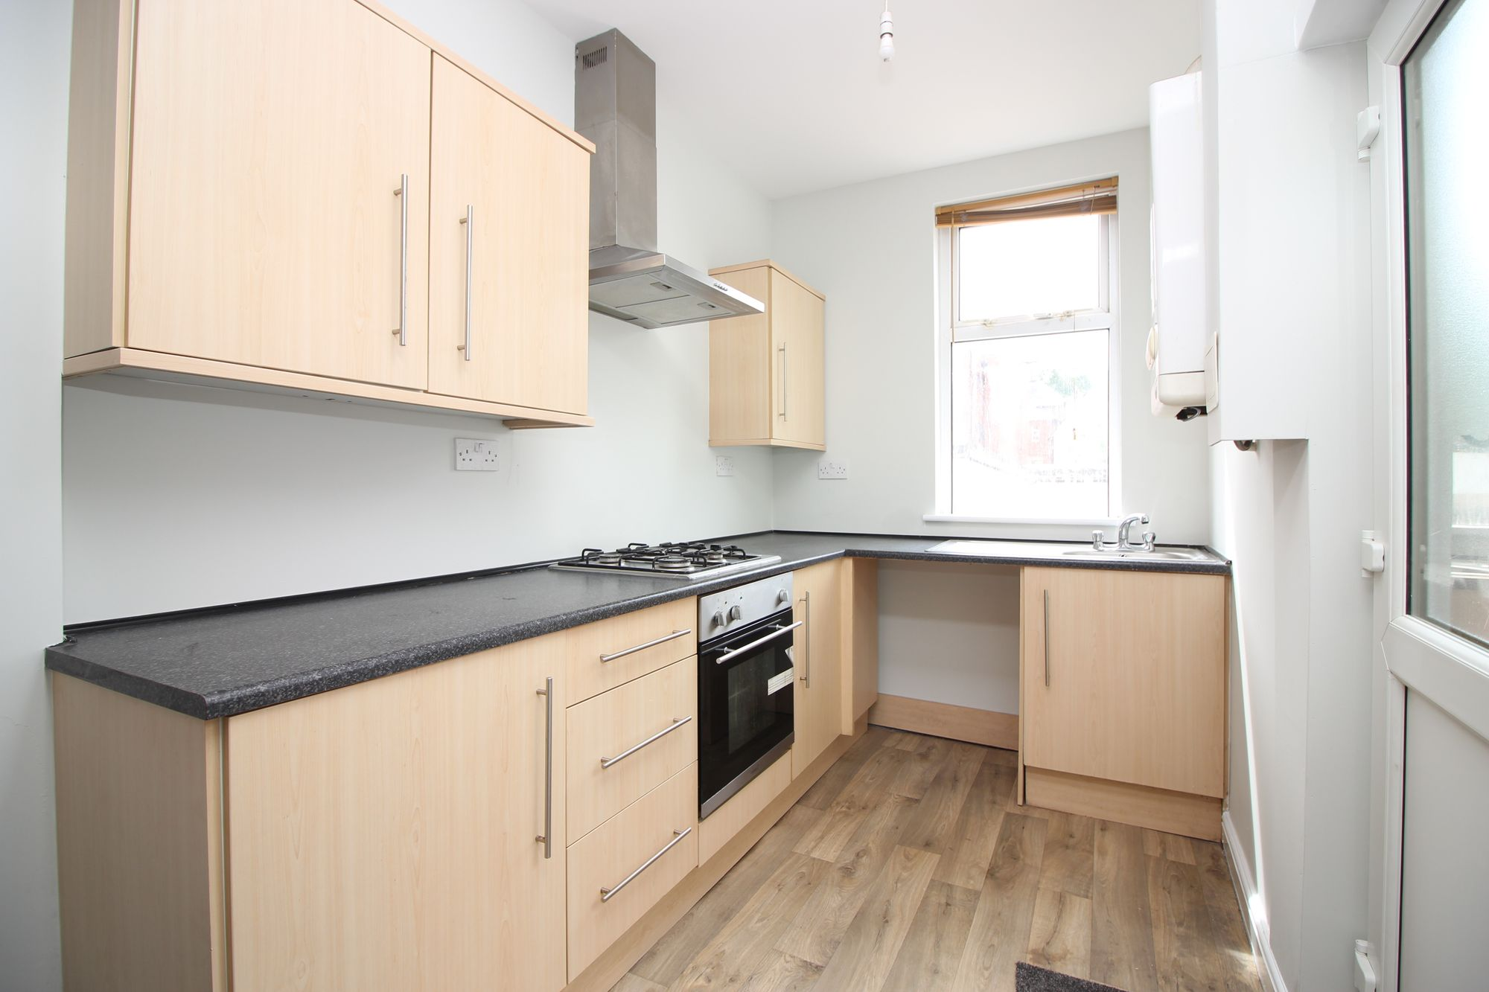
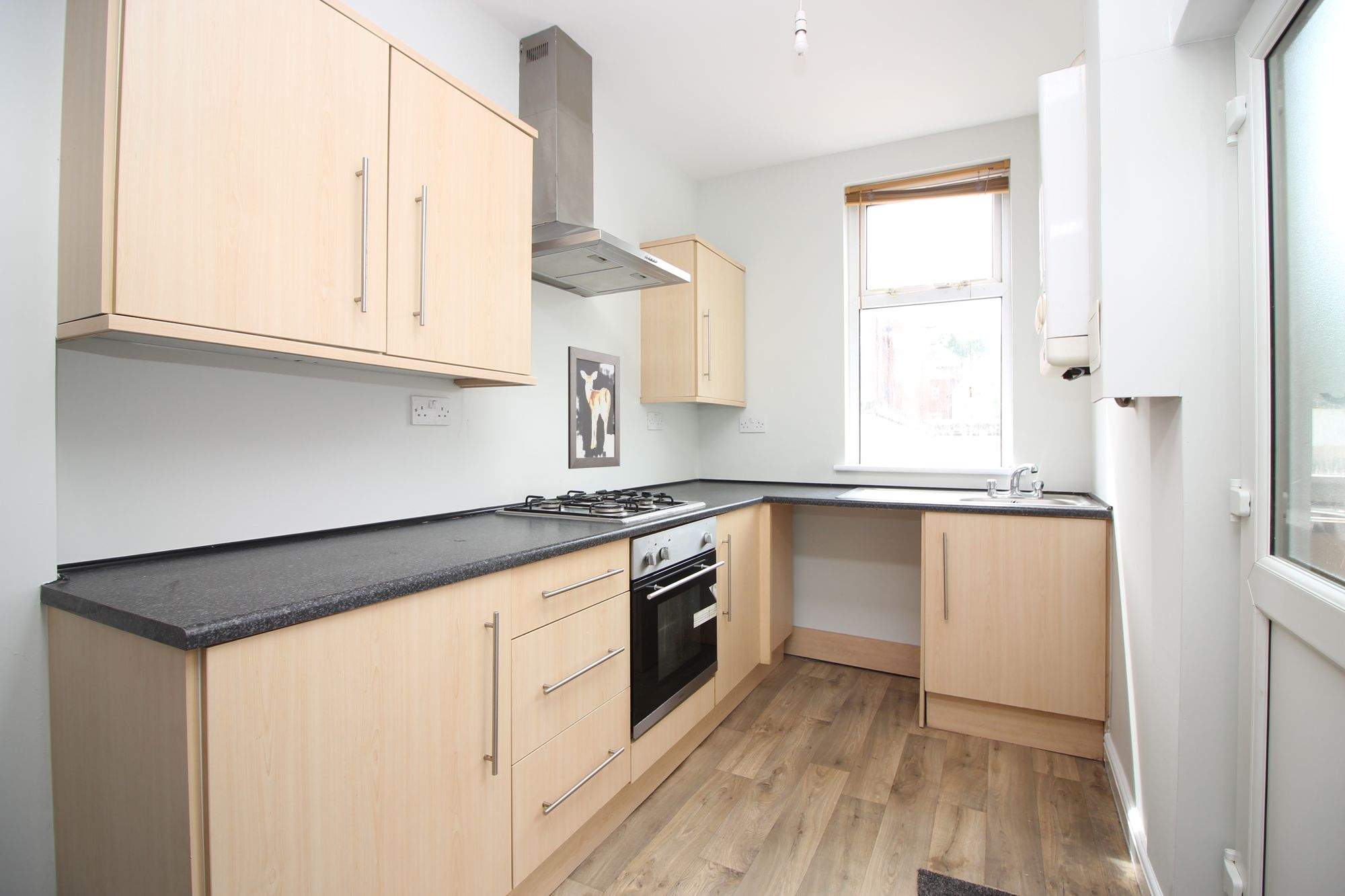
+ wall art (595, 409)
